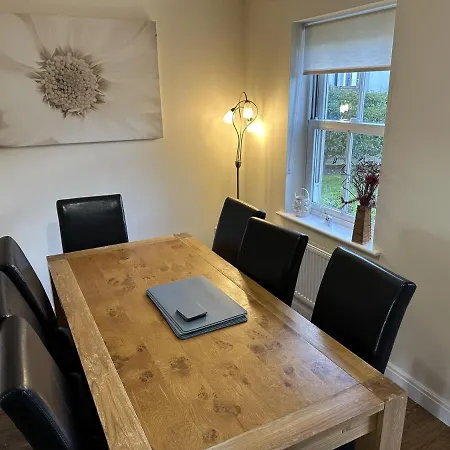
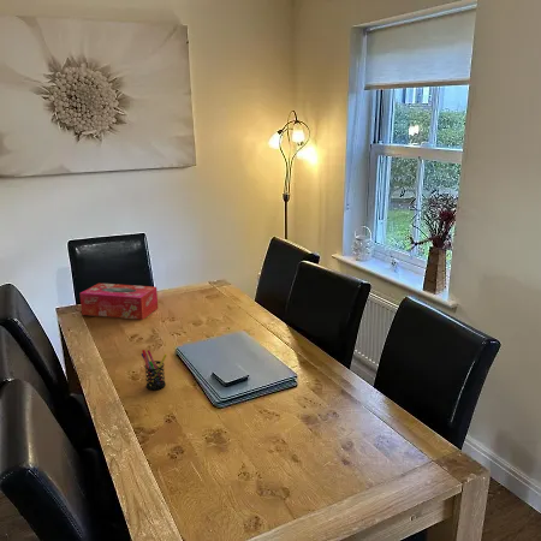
+ tissue box (119, 301)
+ pen holder (153, 368)
